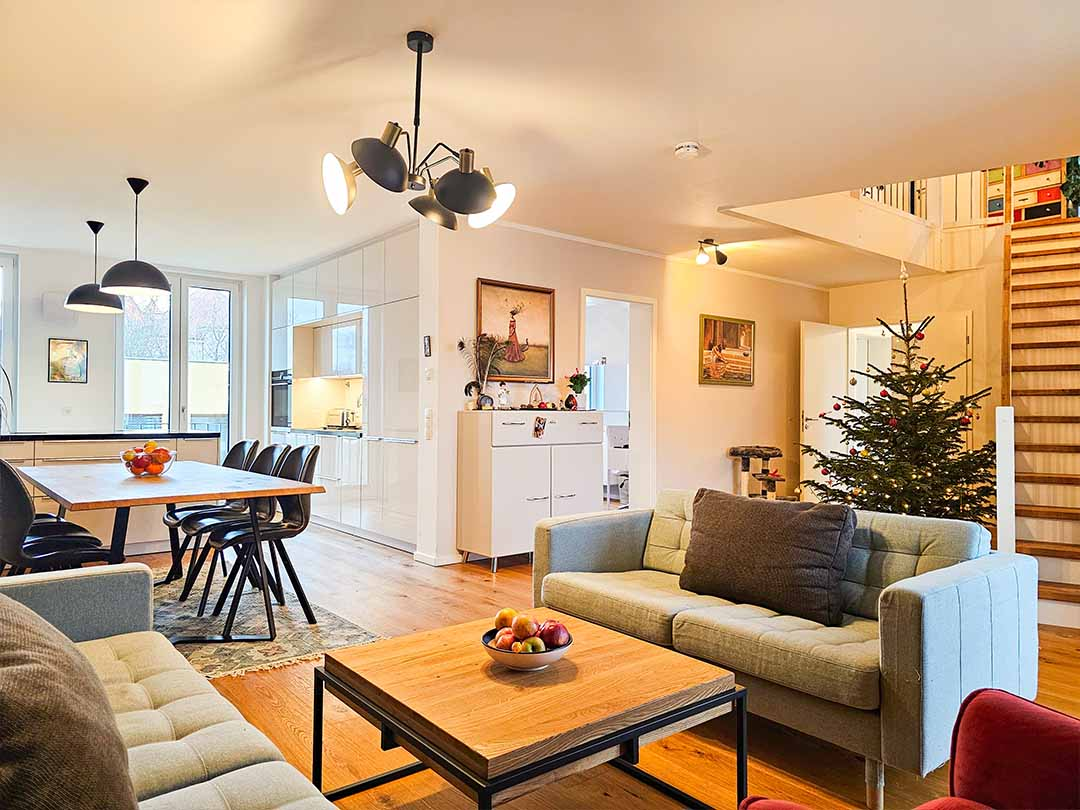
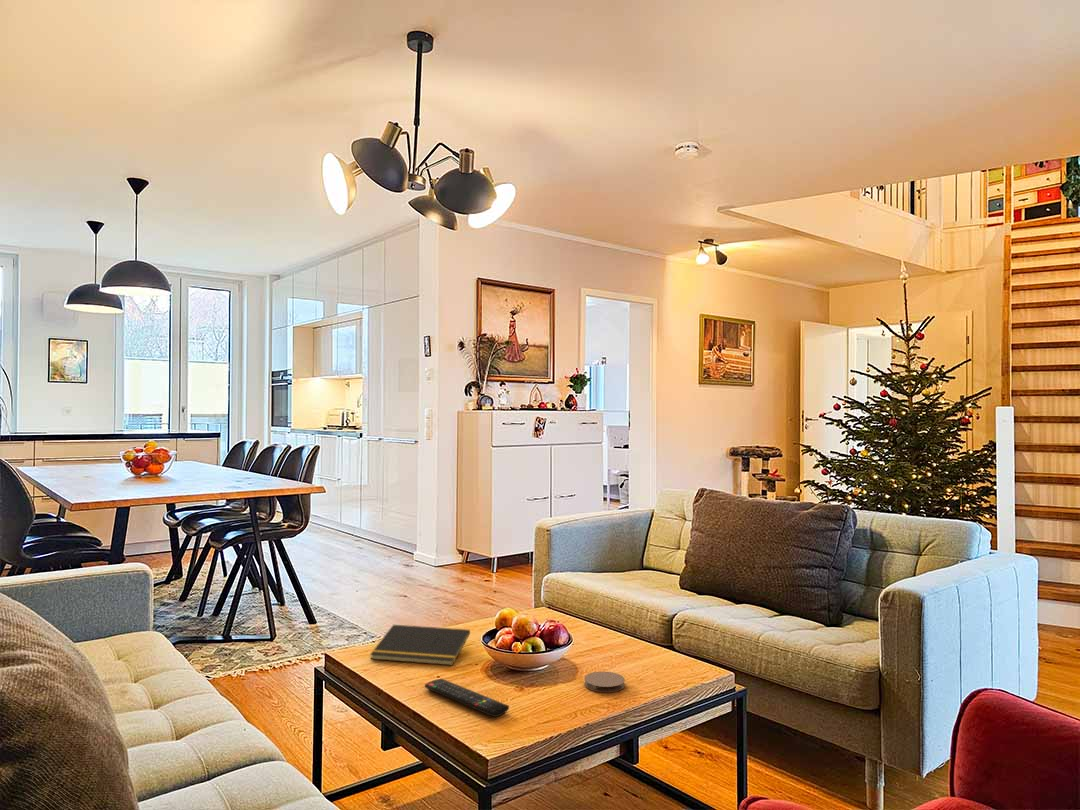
+ remote control (464, 697)
+ coaster (604, 681)
+ notepad (421, 643)
